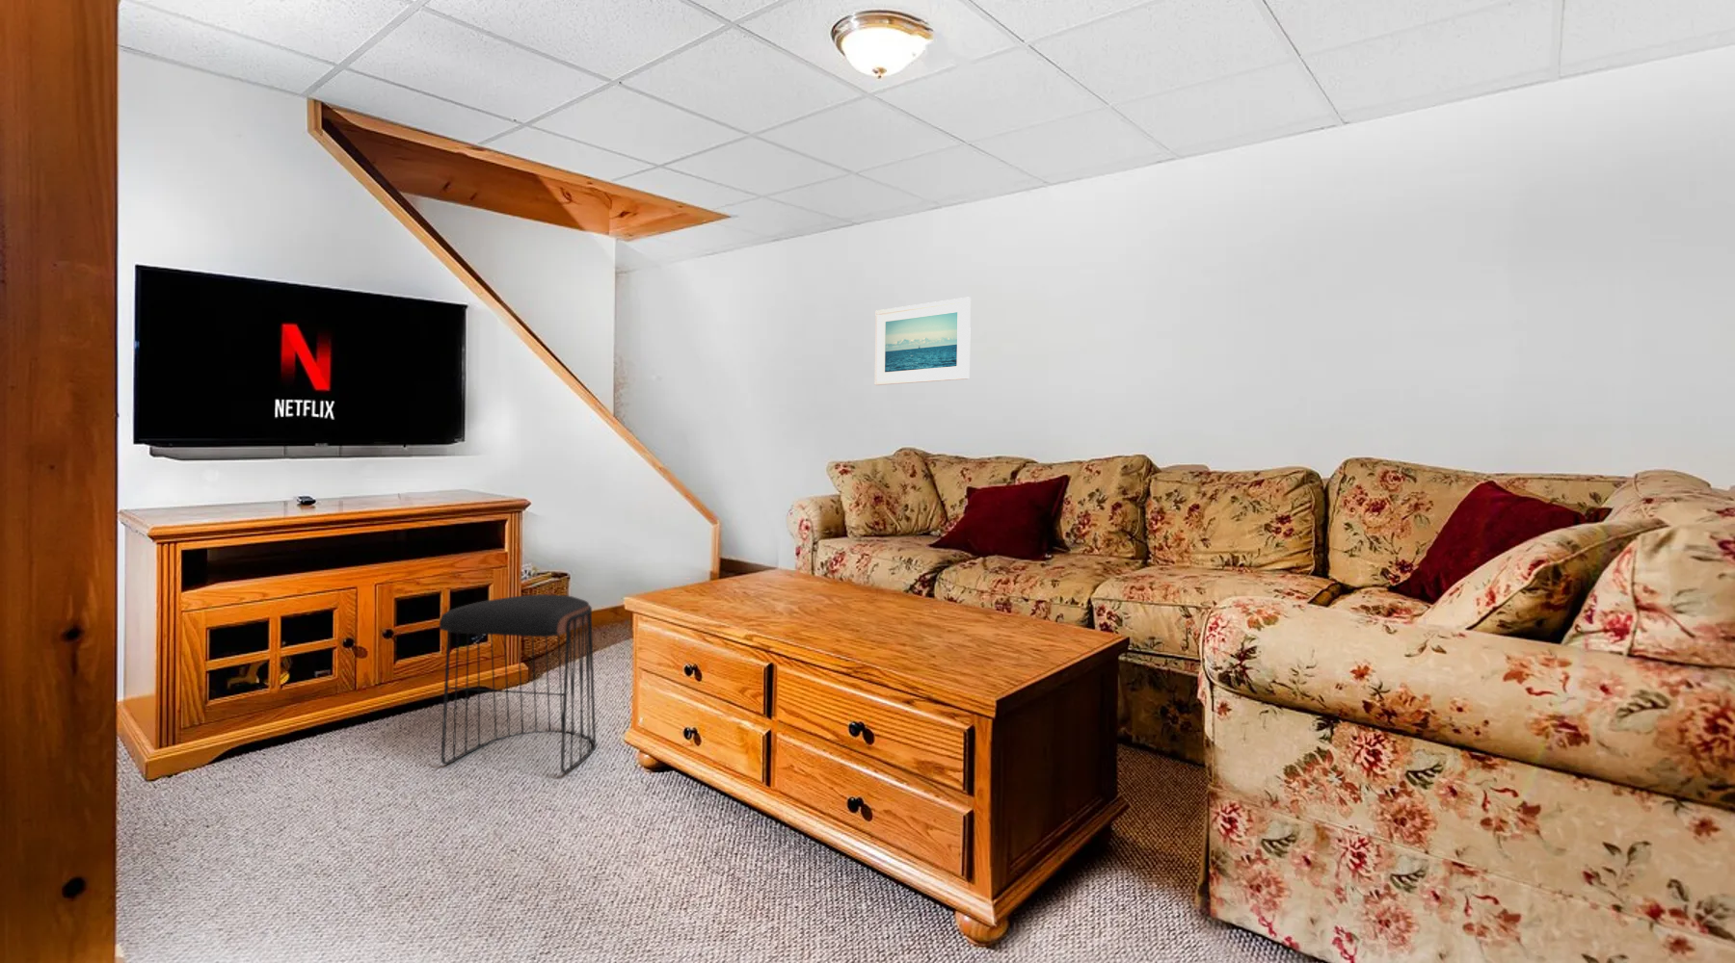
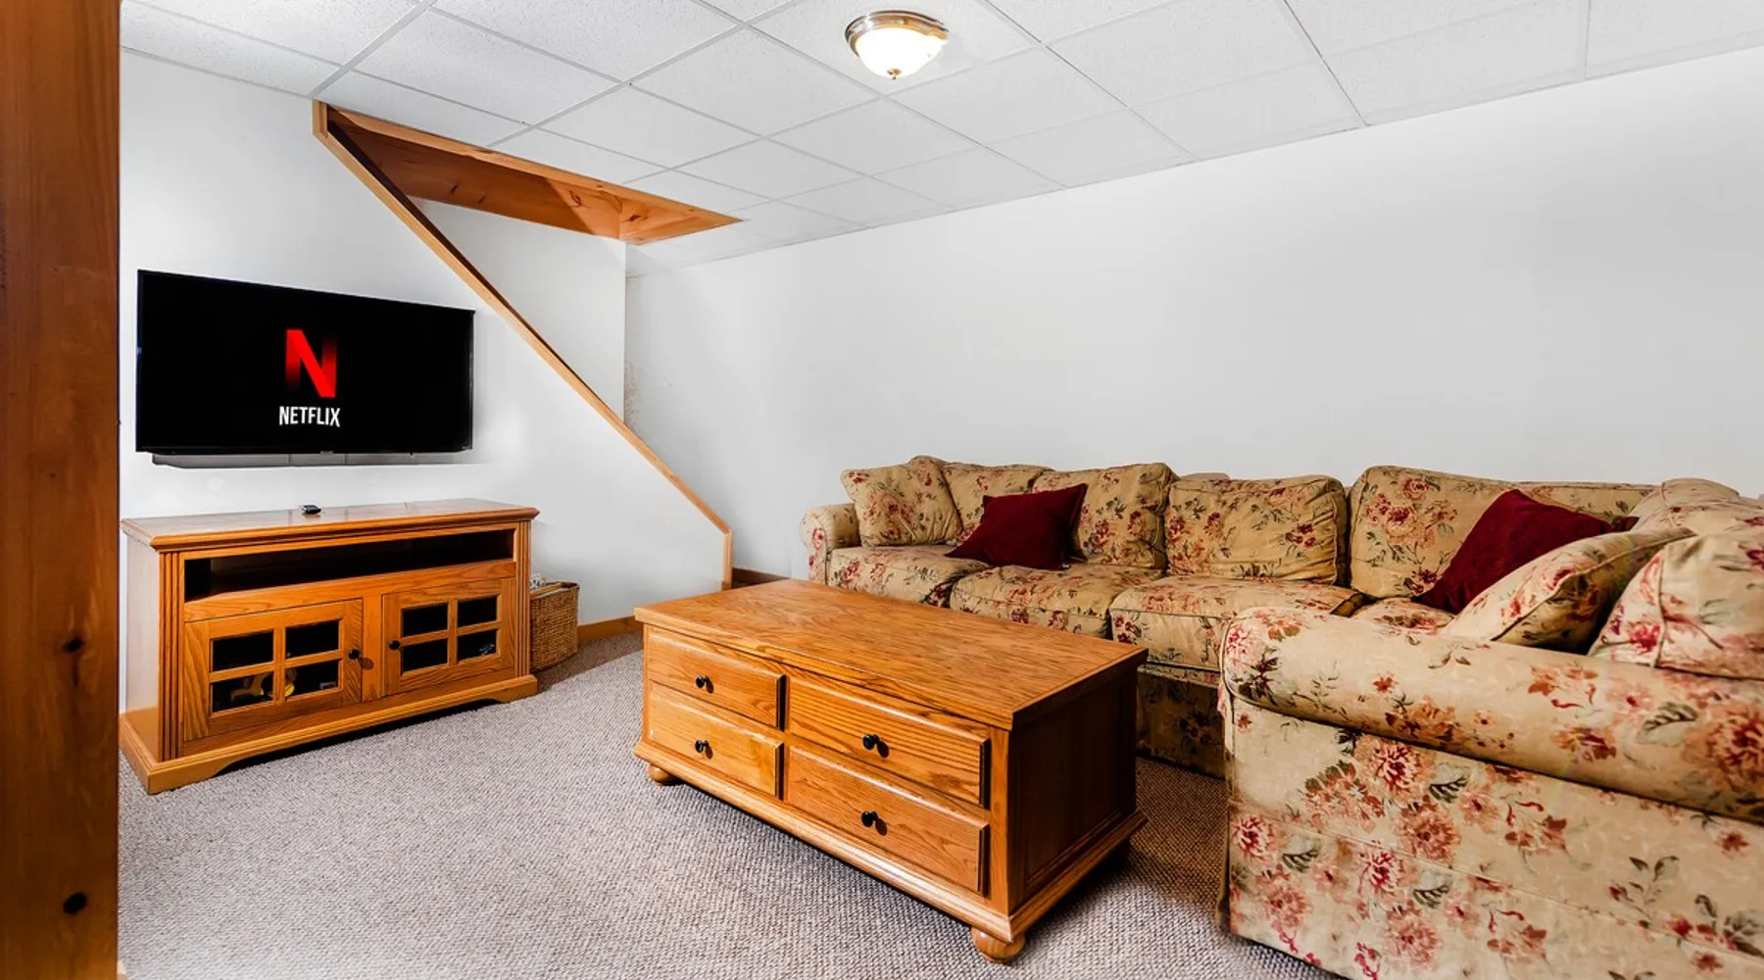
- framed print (921, 343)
- stool (533, 677)
